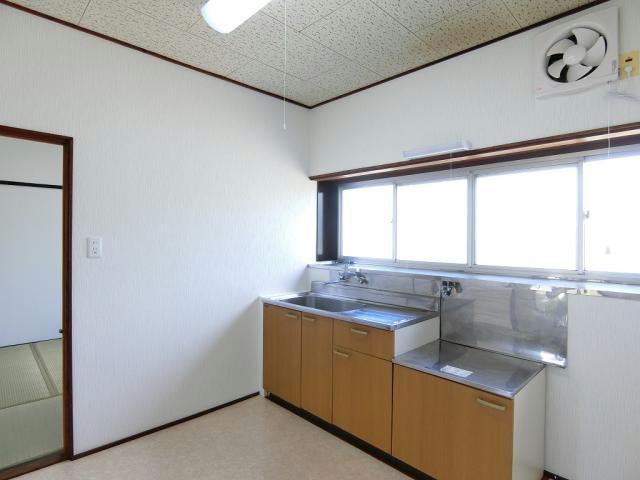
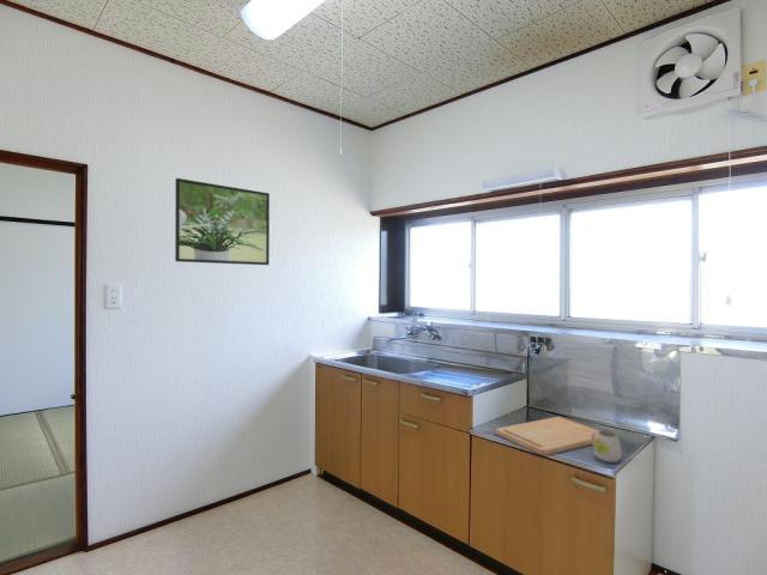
+ mug (604, 444)
+ cutting board (551, 434)
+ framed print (225, 224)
